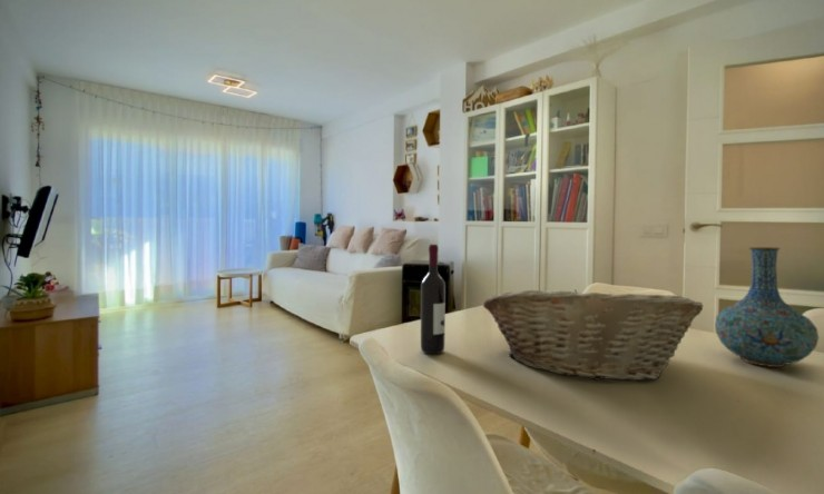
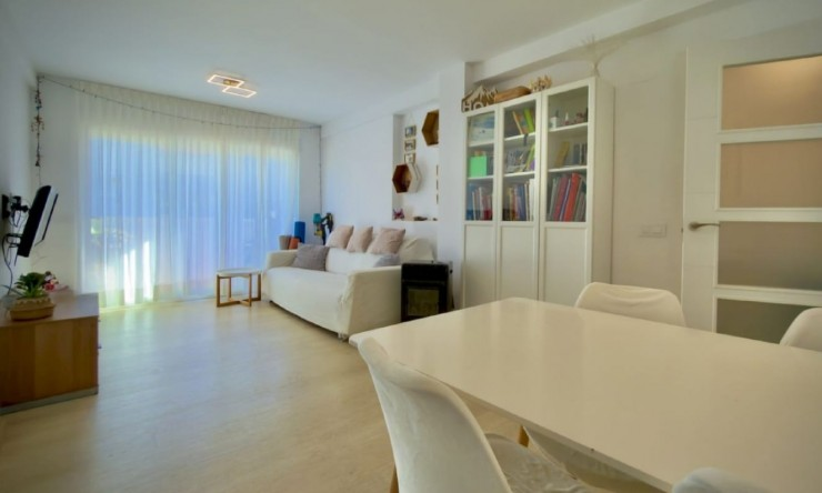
- vase (763, 305)
- wine bottle (432, 297)
- fruit basket (582, 323)
